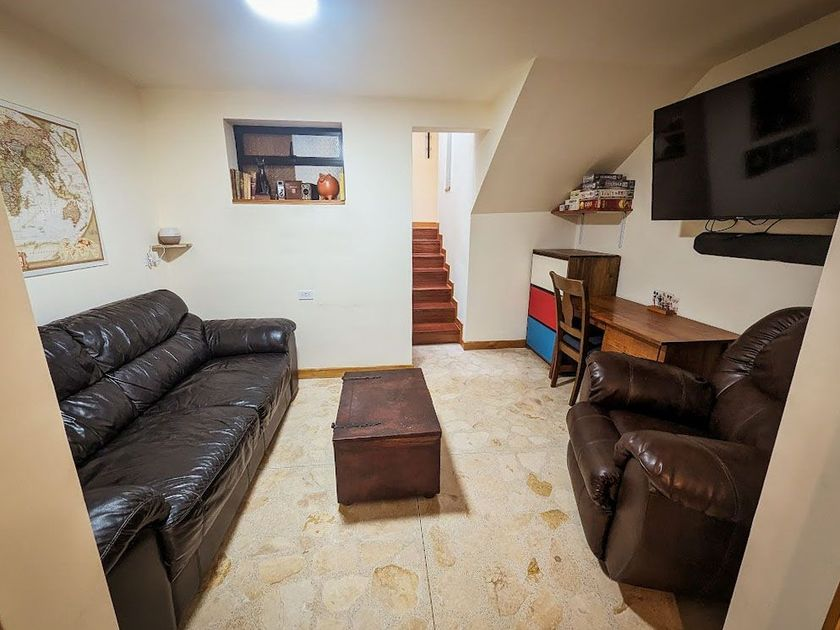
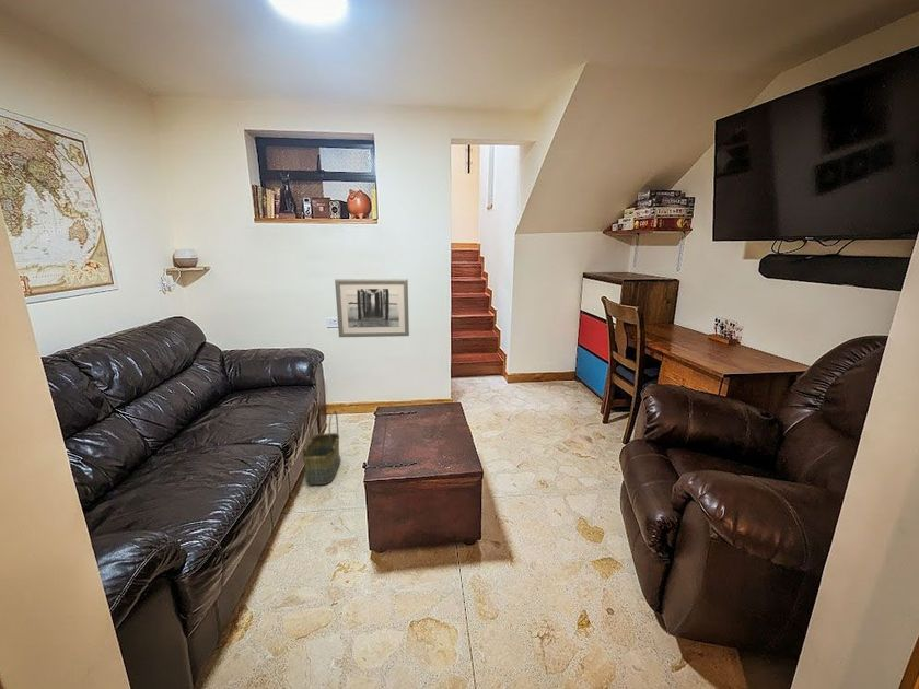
+ basket (321, 441)
+ wall art (373, 307)
